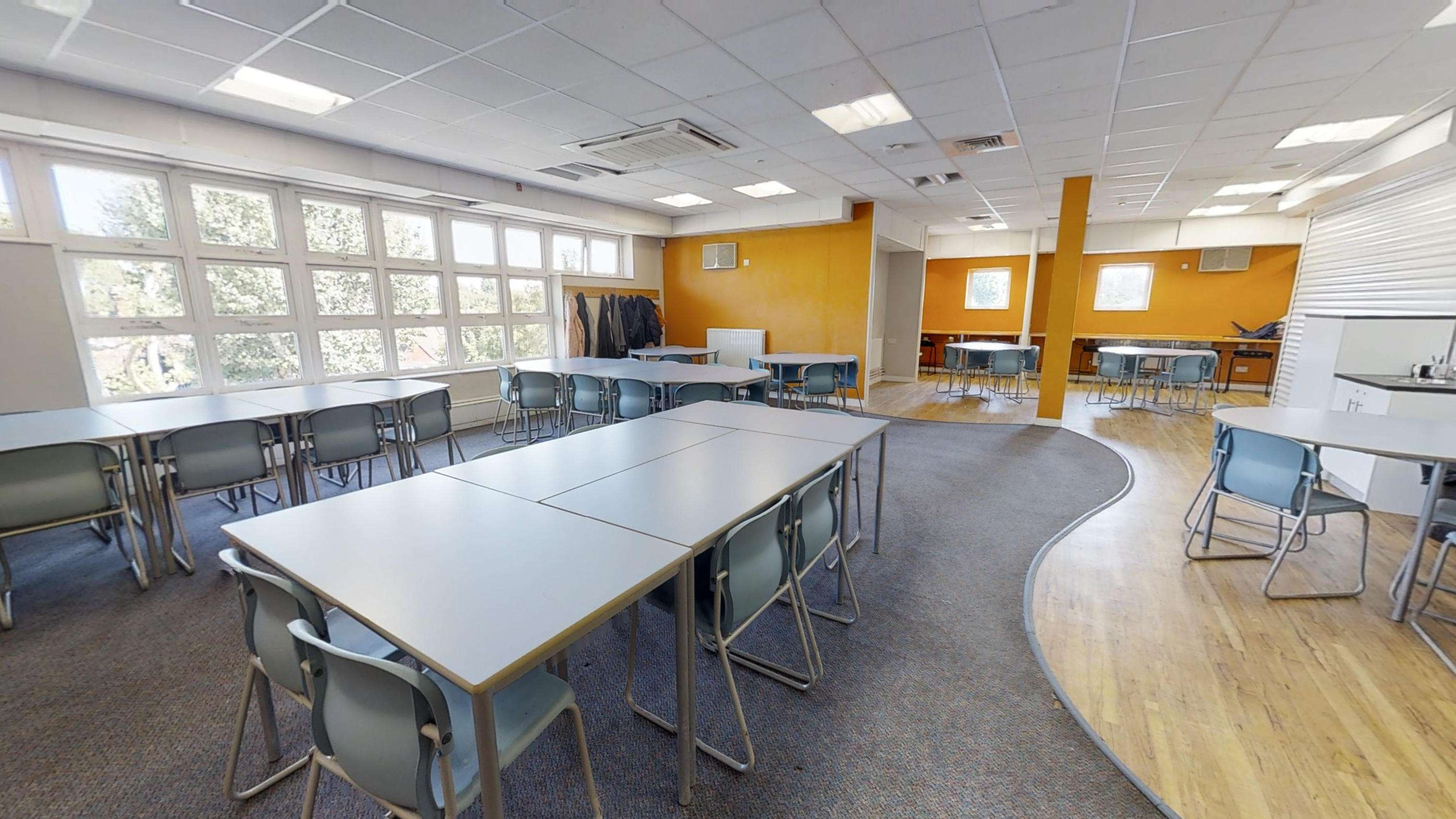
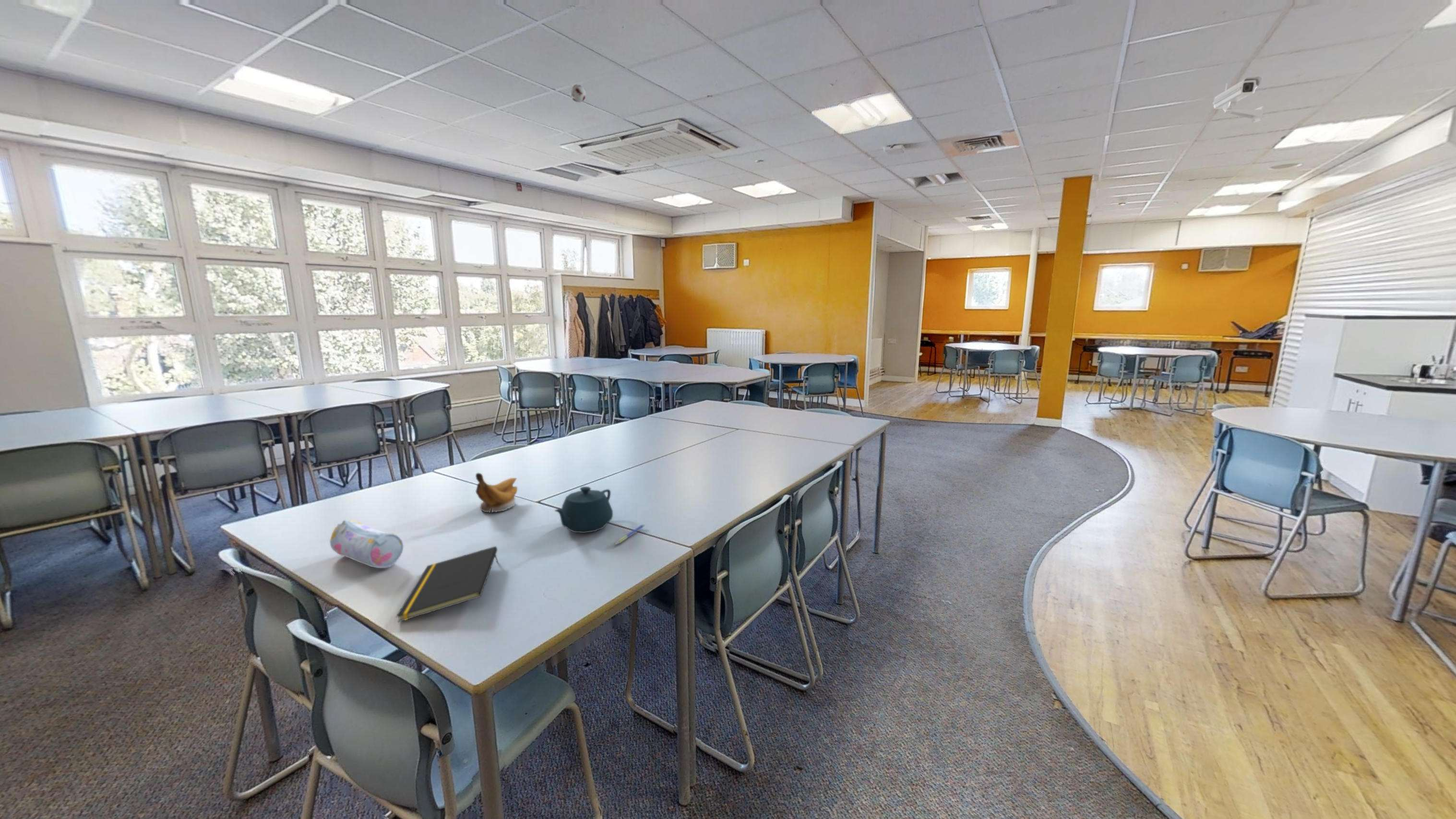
+ smoke detector (578, 93)
+ pencil case (366, 543)
+ teapot (585, 508)
+ banana (498, 487)
+ security camera (1239, 97)
+ pen (630, 534)
+ notepad (452, 580)
